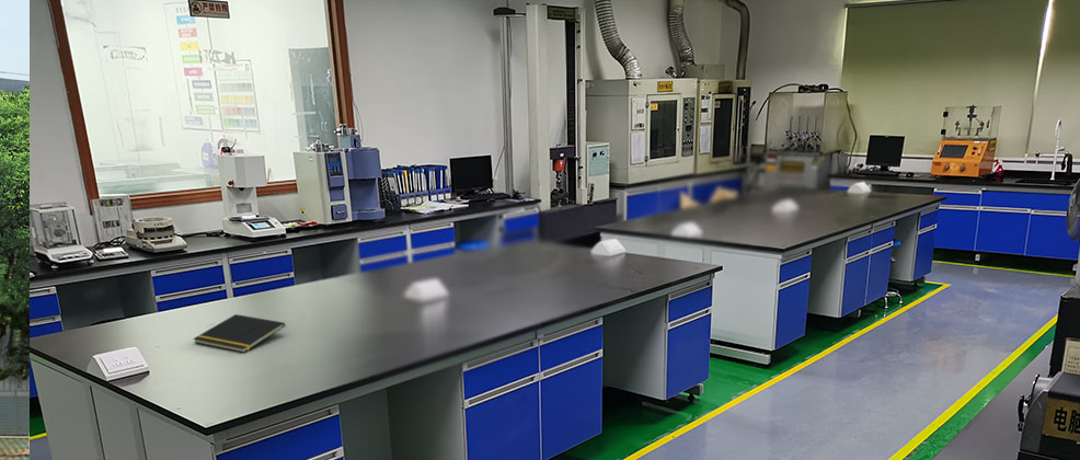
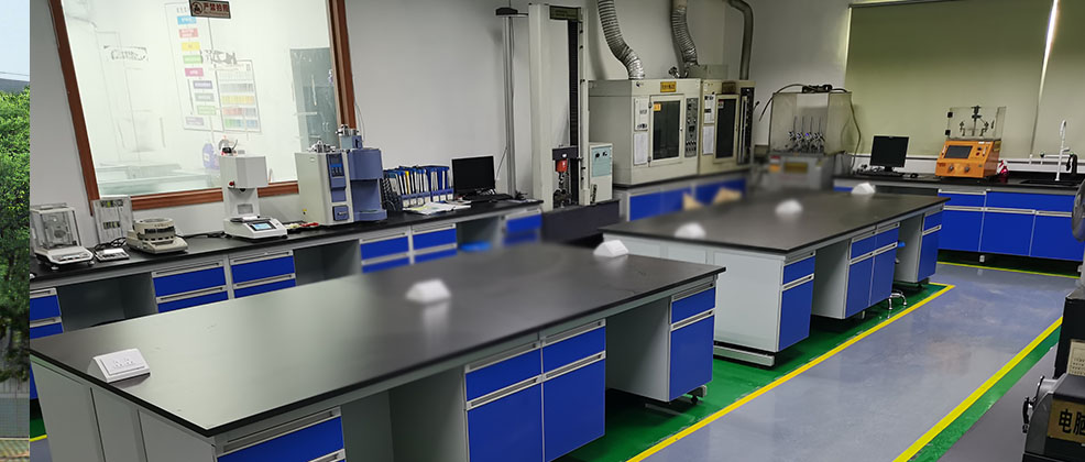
- notepad (239, 332)
